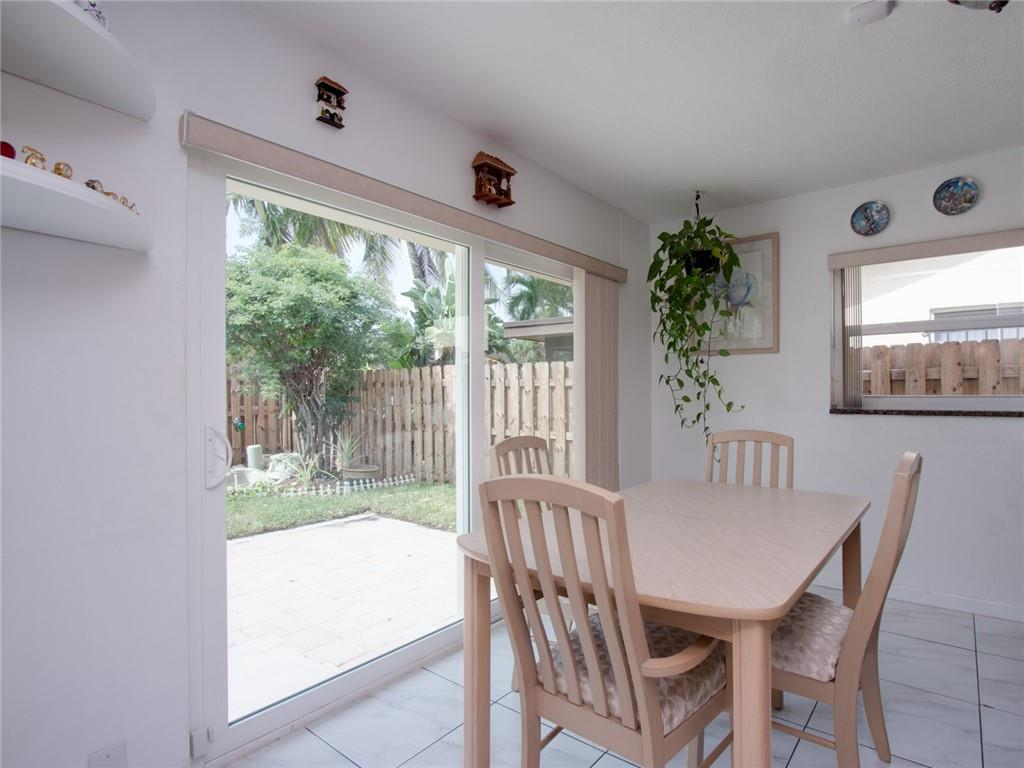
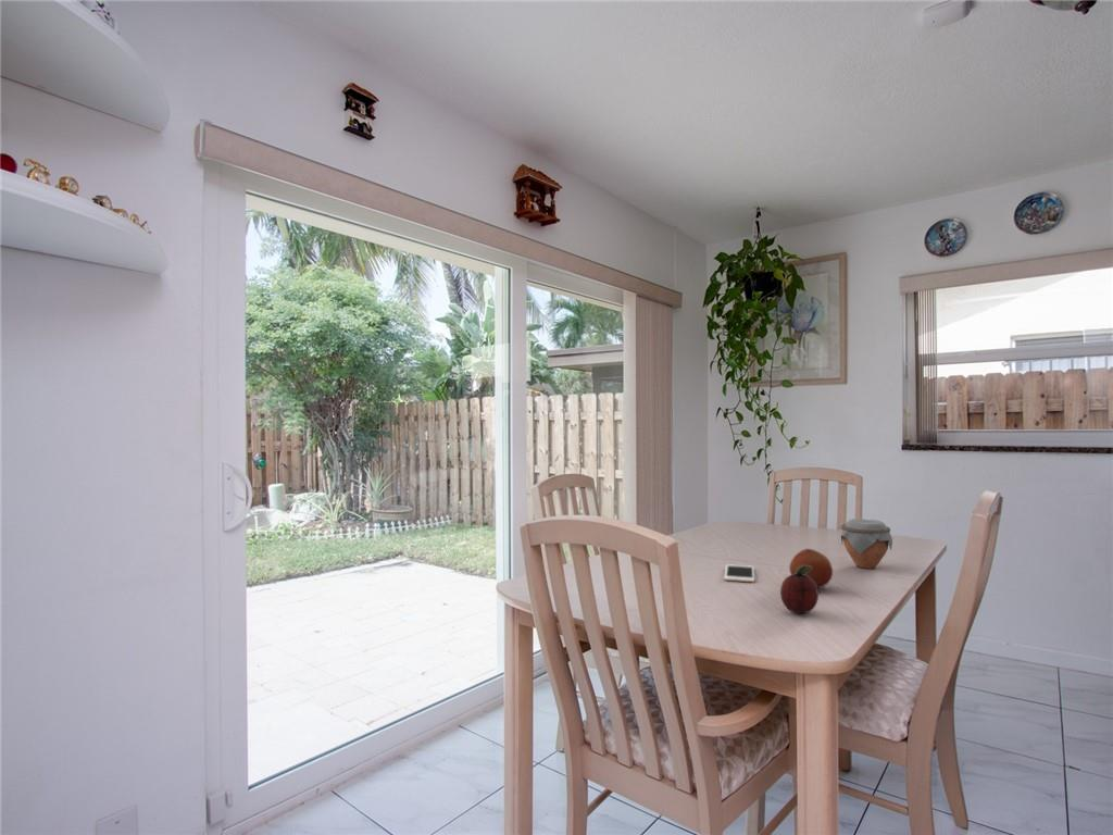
+ fruit (800, 588)
+ cell phone (739, 572)
+ fruit (811, 569)
+ jar (865, 544)
